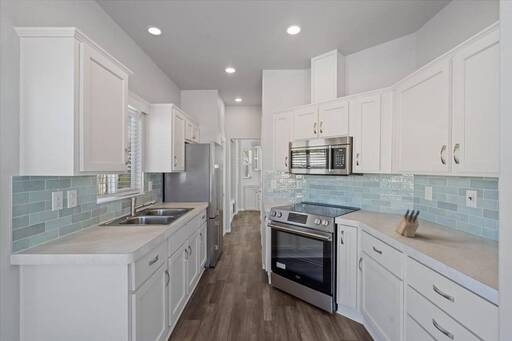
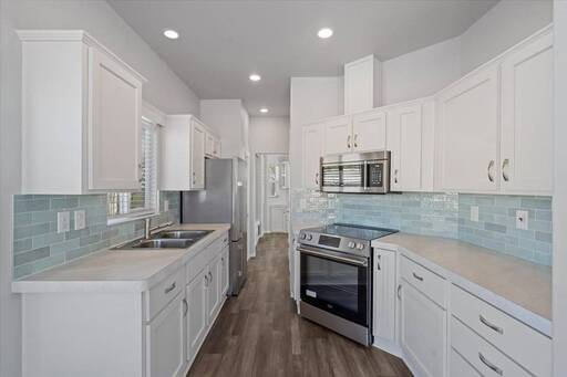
- knife block (407, 221)
